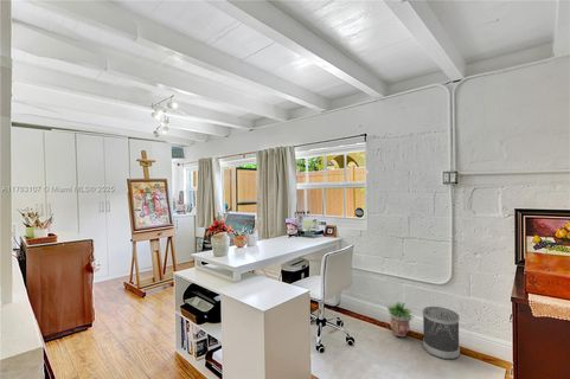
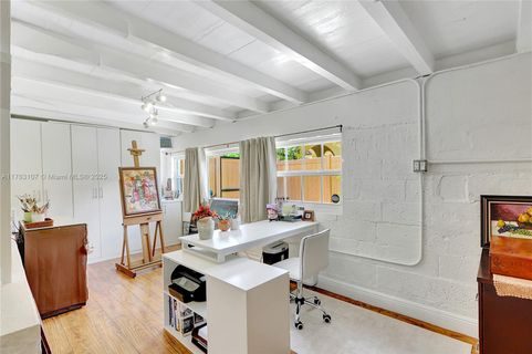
- potted plant (399, 316)
- wastebasket (440, 330)
